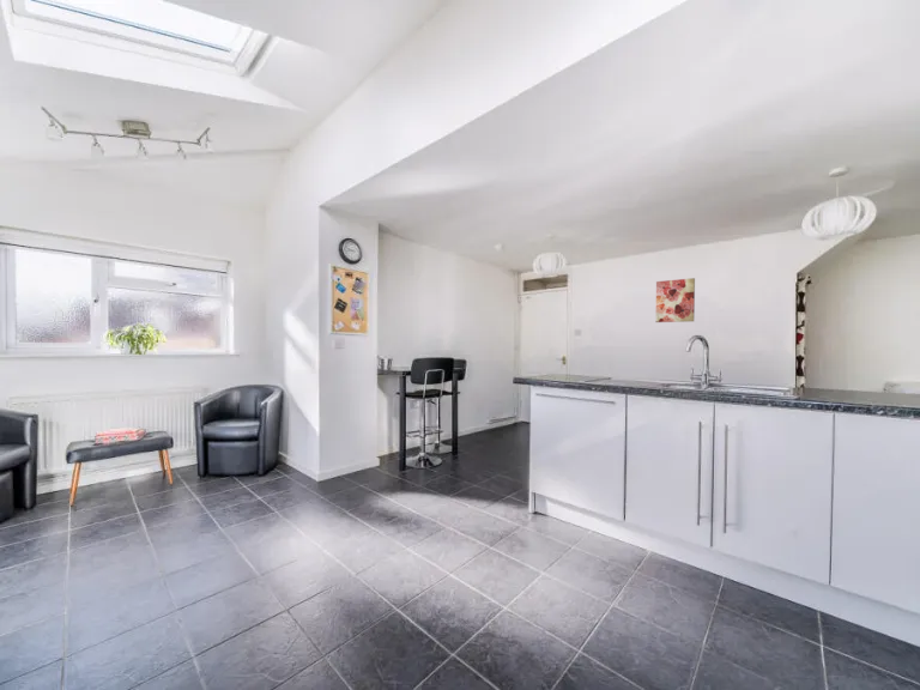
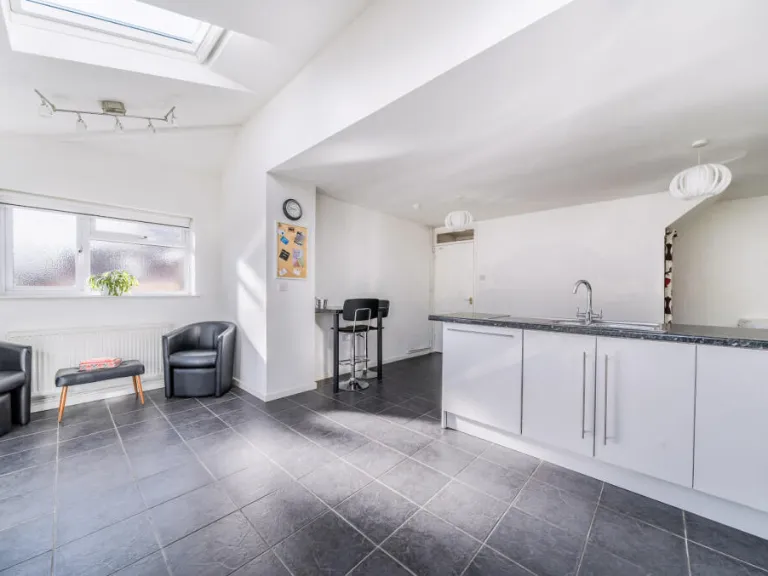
- wall art (674, 301)
